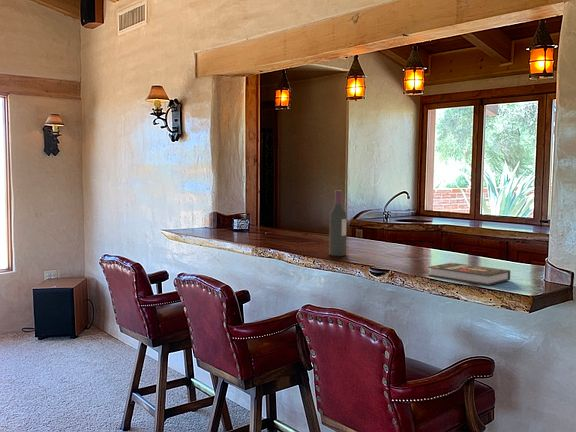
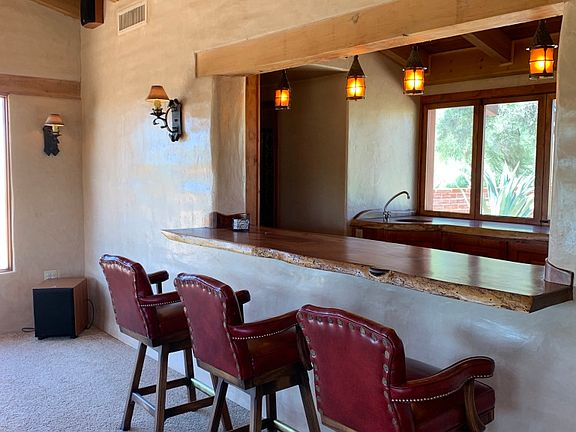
- wine bottle (337, 222)
- book (468, 273)
